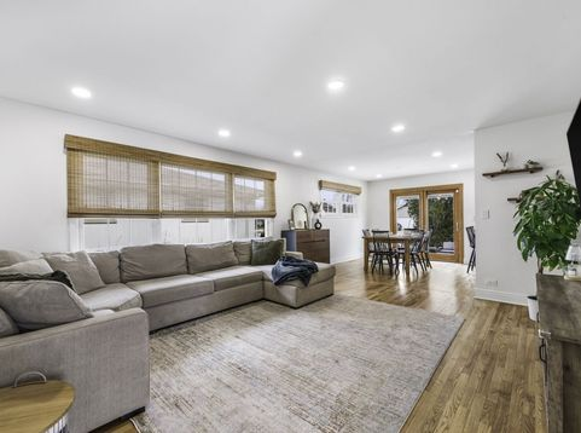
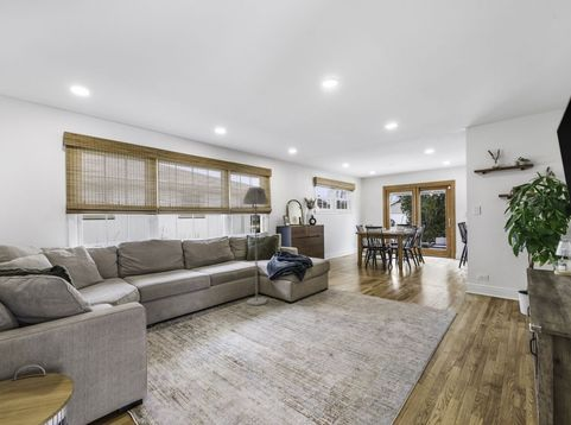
+ floor lamp (255, 245)
